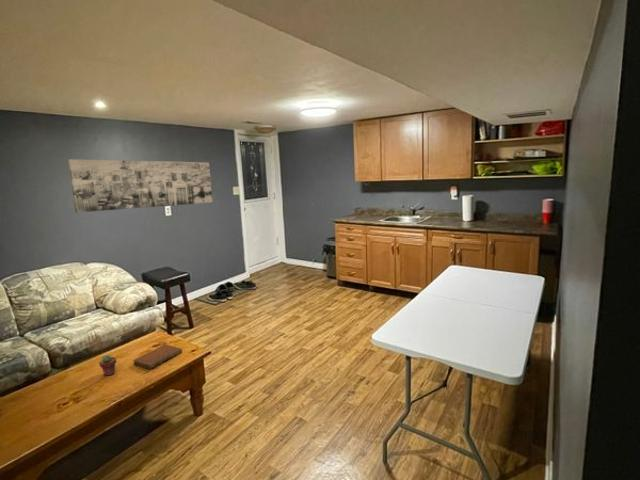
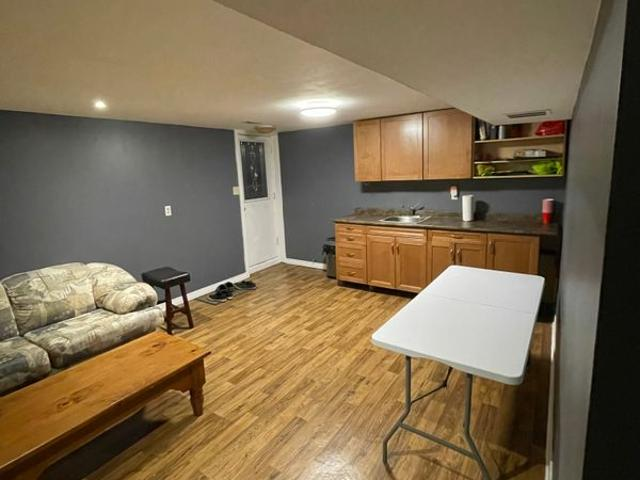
- wall art (151, 184)
- potted succulent (108, 364)
- notebook (158, 356)
